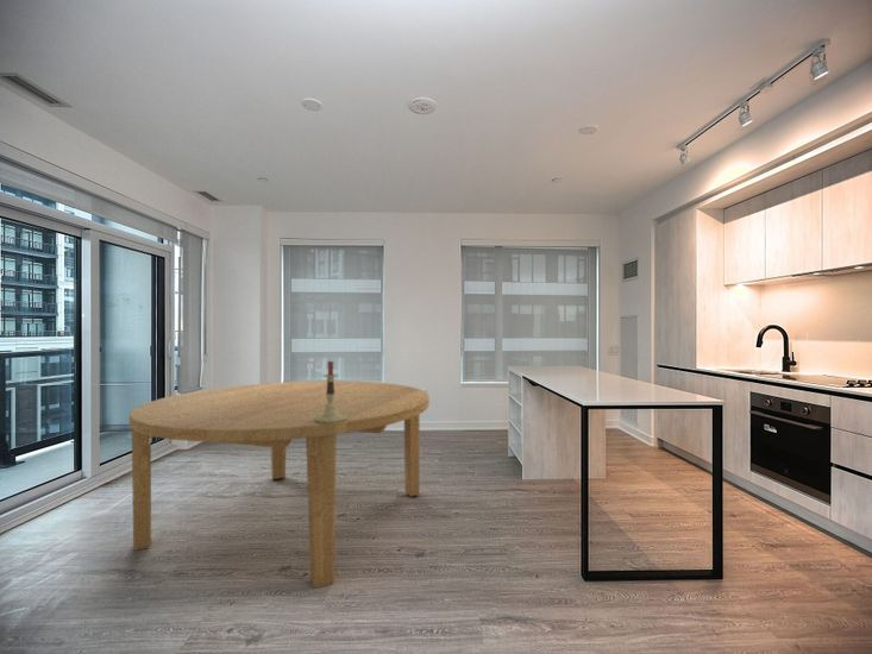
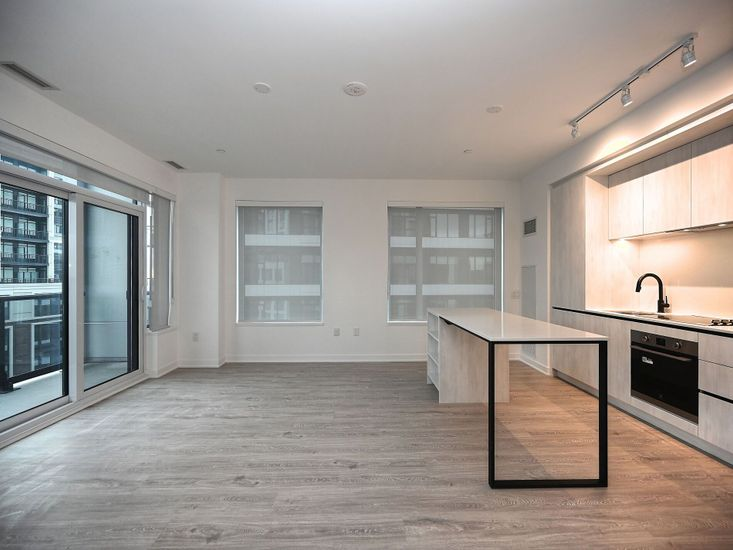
- dining table (284, 457)
- candlestick (330, 389)
